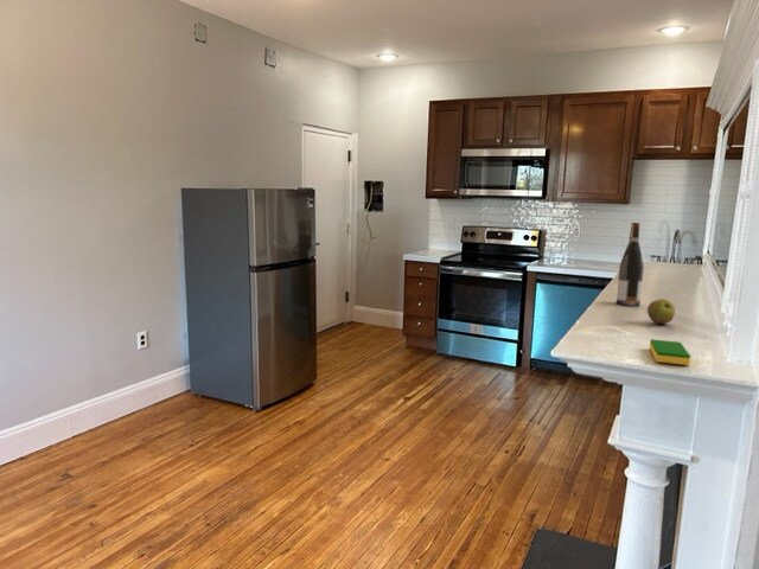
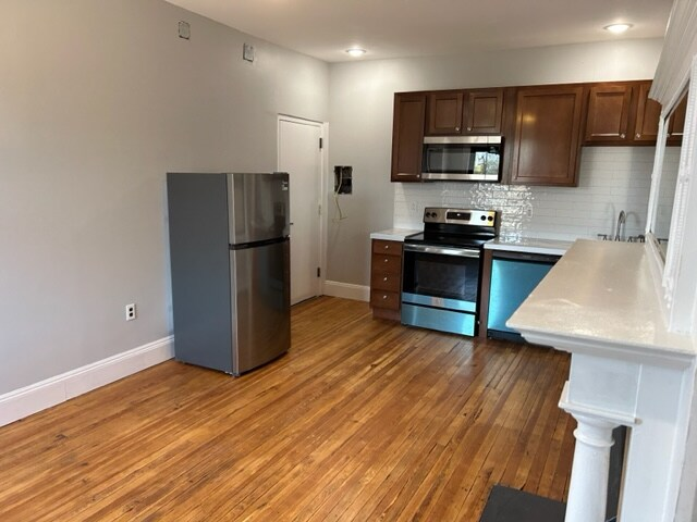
- dish sponge (669, 351)
- apple (661, 311)
- wine bottle (631, 263)
